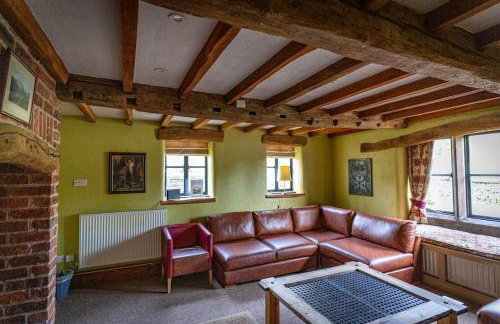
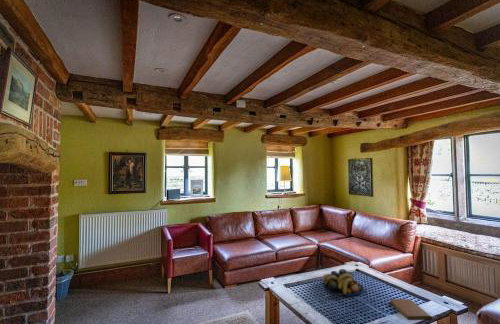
+ notebook (409, 308)
+ fruit bowl (343, 279)
